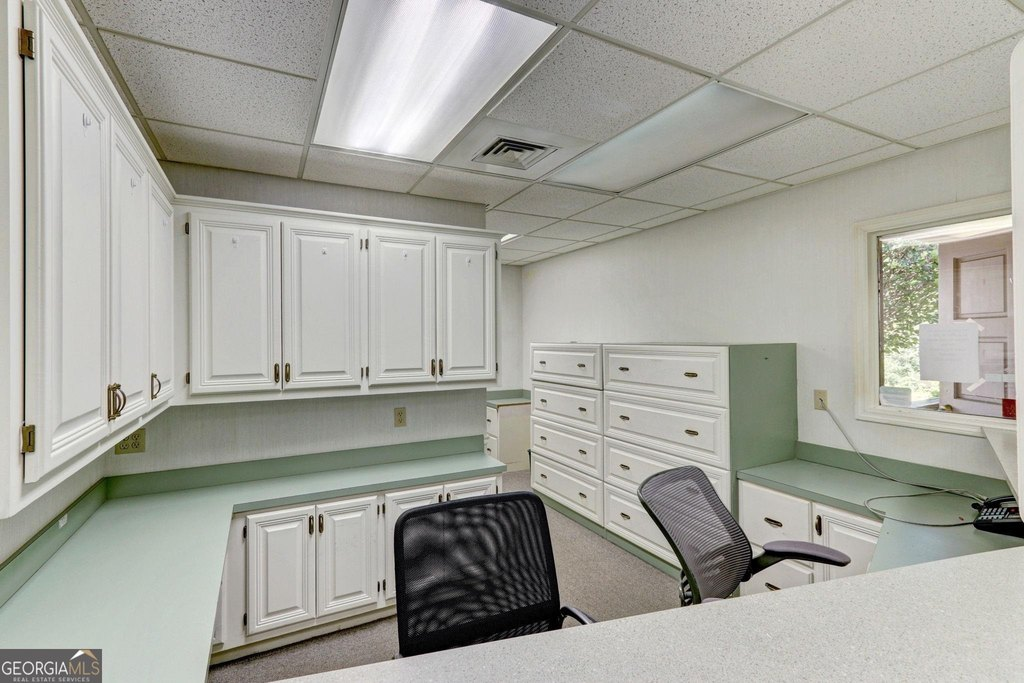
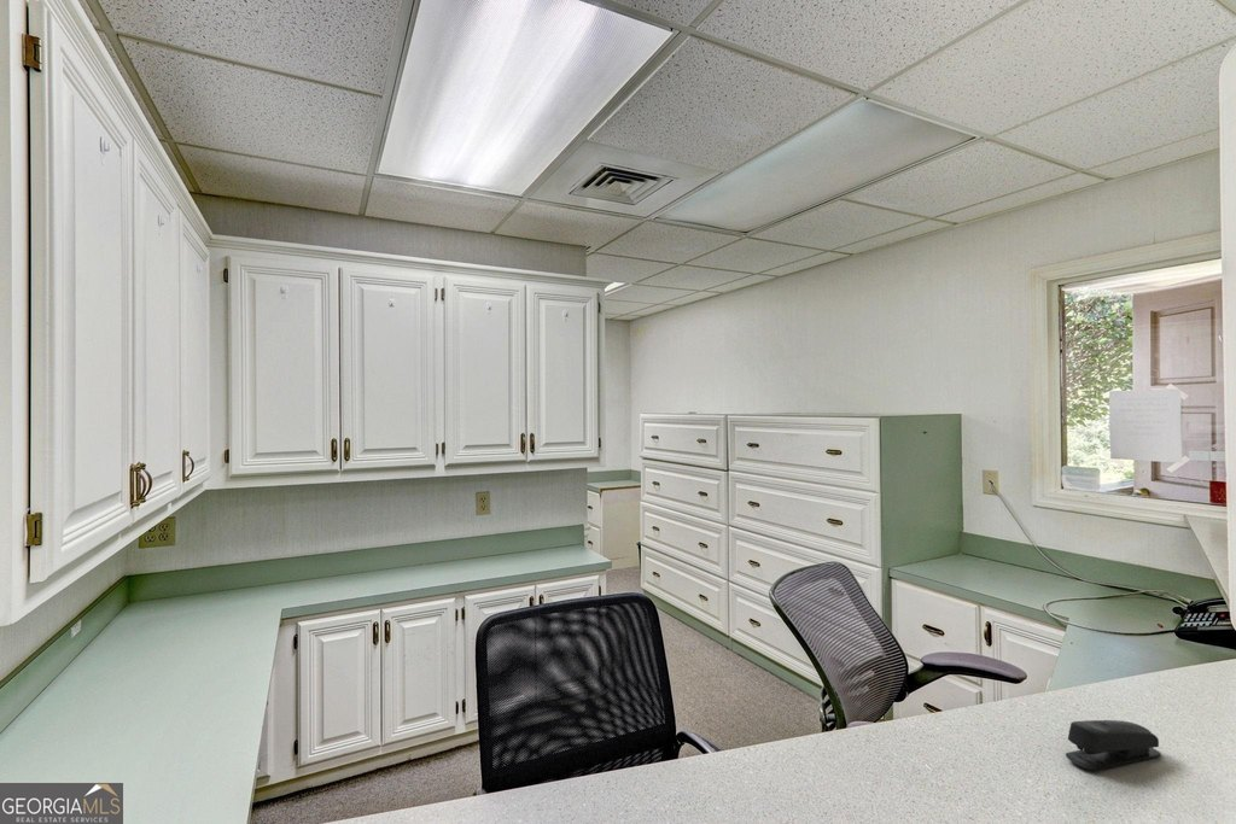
+ stapler (1113, 737)
